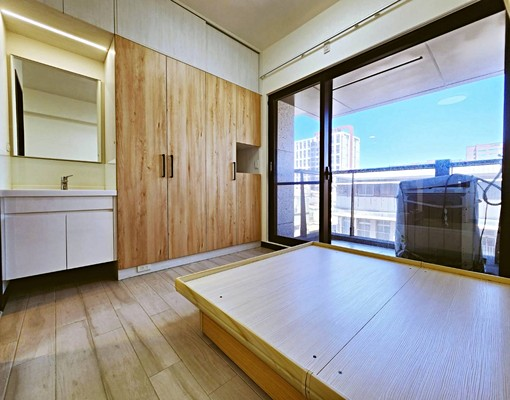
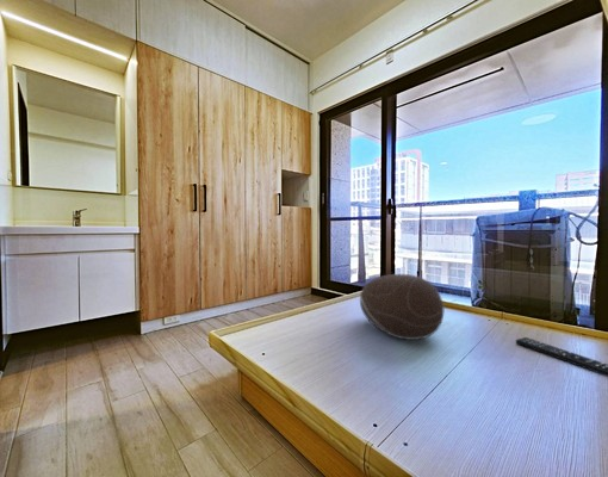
+ remote control (565, 354)
+ cushion (398, 302)
